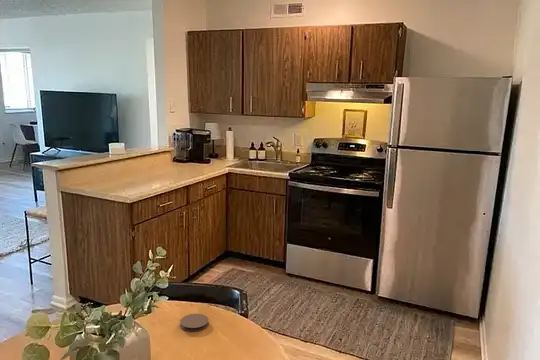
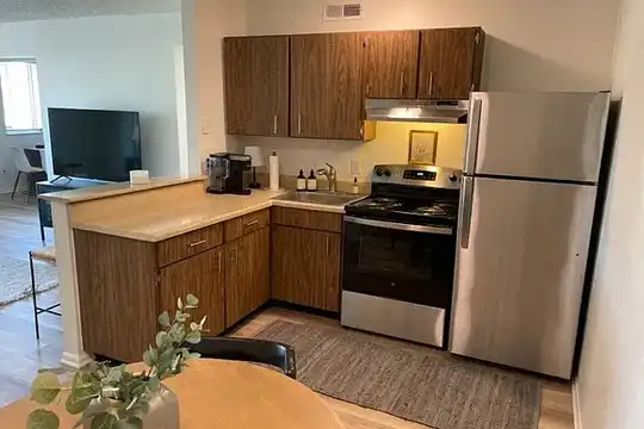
- coaster (194, 322)
